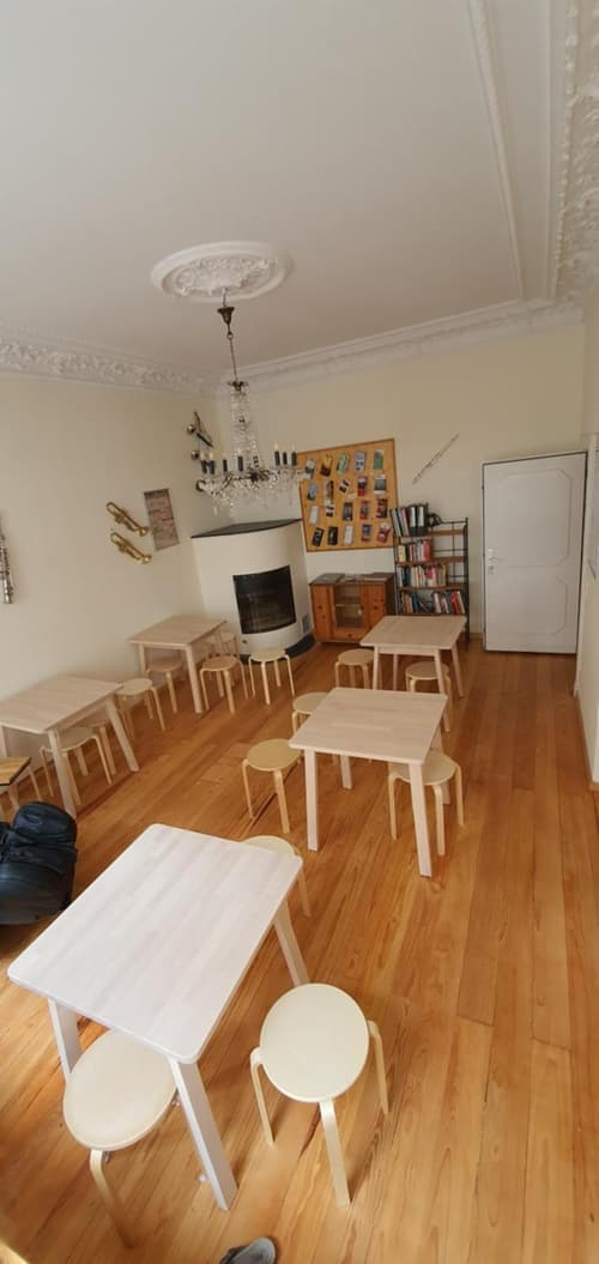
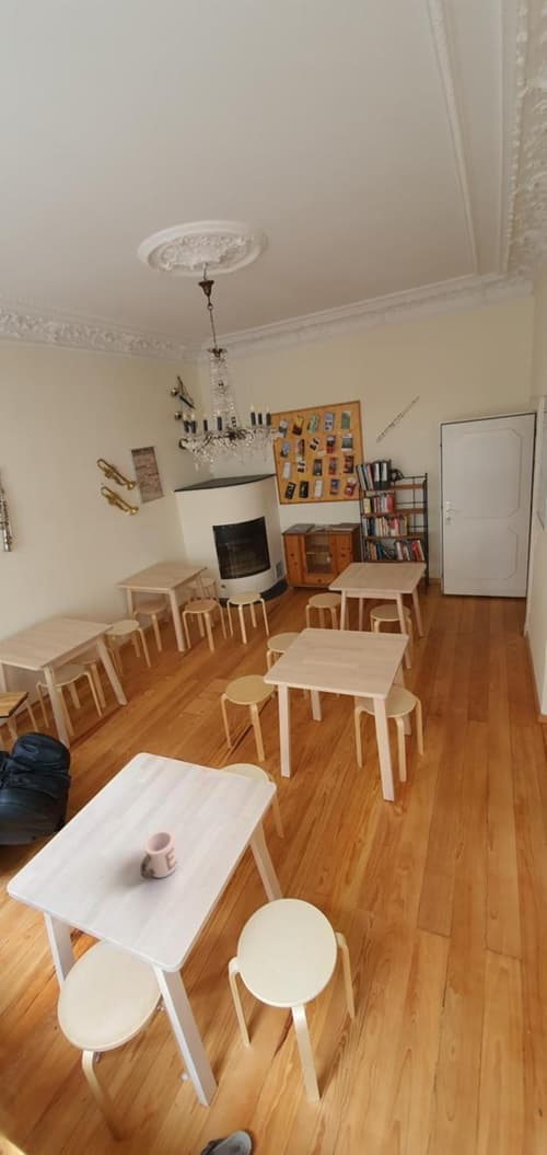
+ mug (156, 857)
